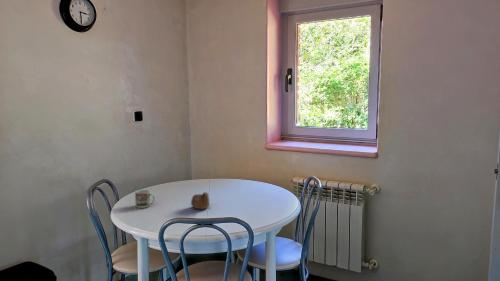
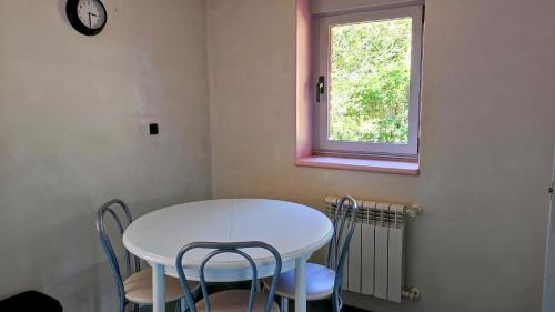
- cup (200, 199)
- cup (145, 198)
